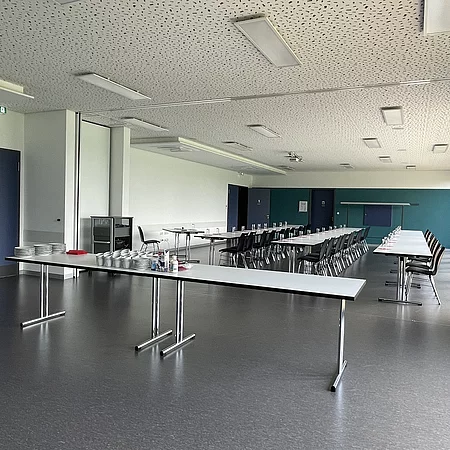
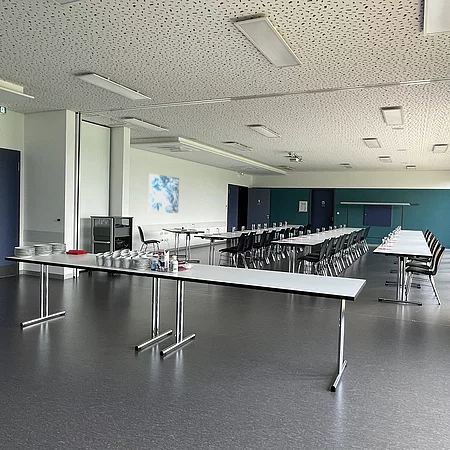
+ wall art (164, 194)
